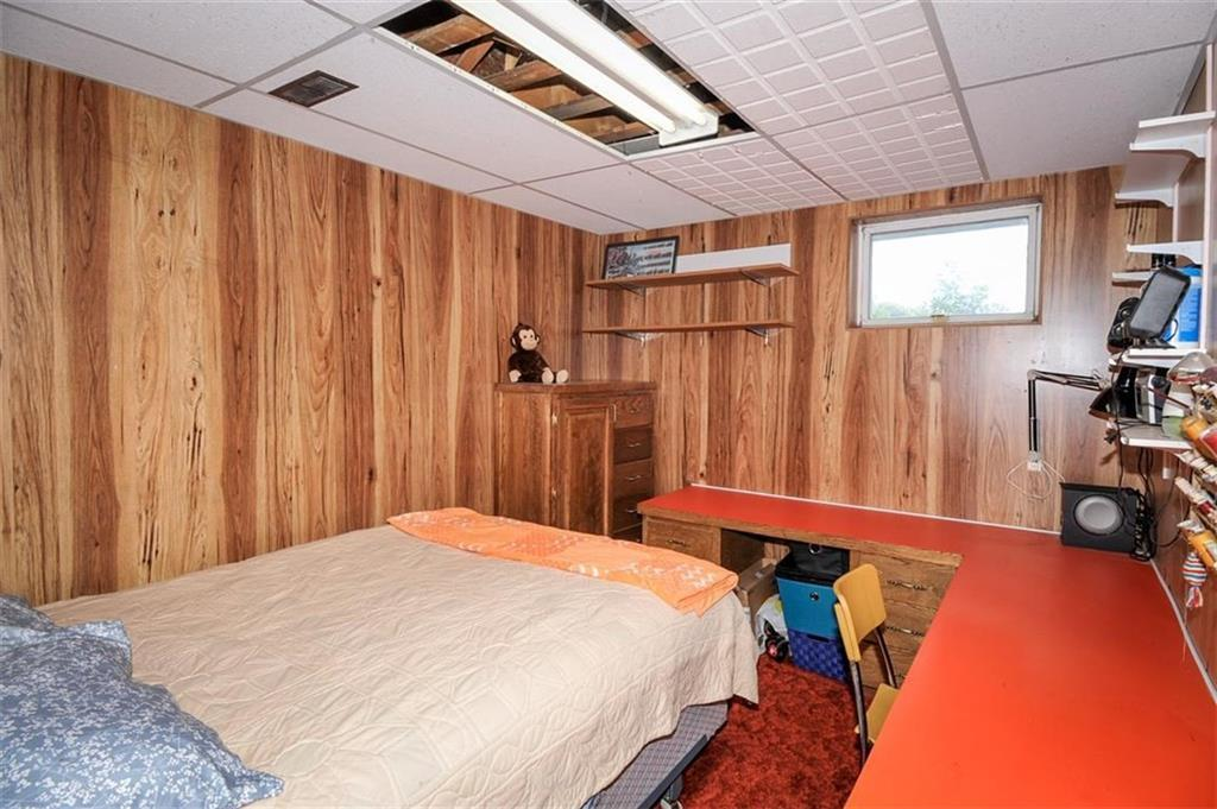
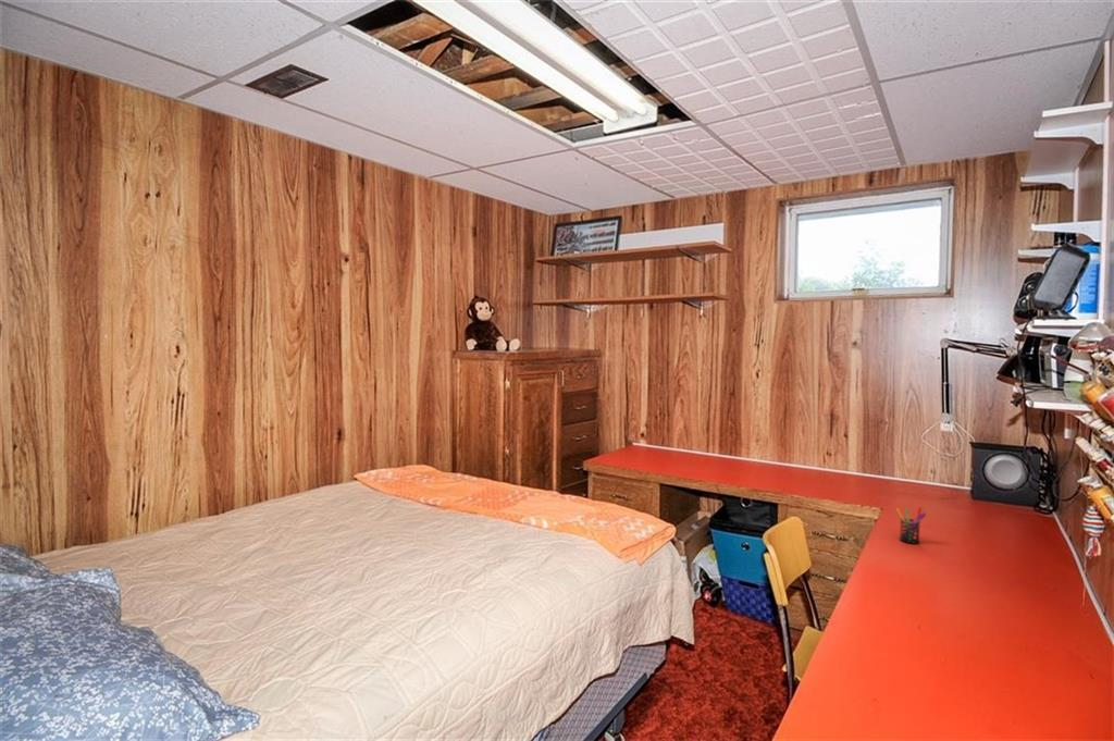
+ pen holder (909, 523)
